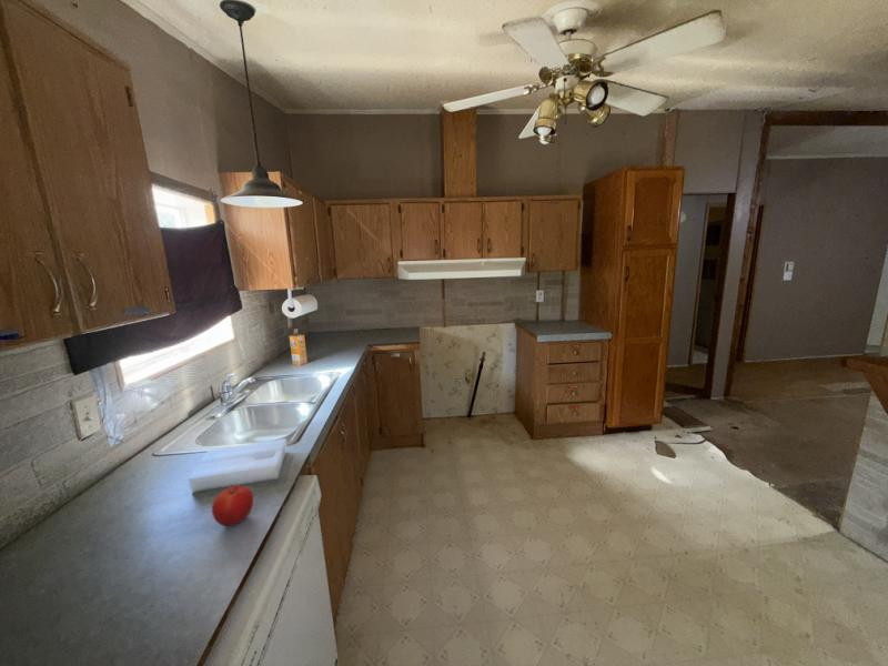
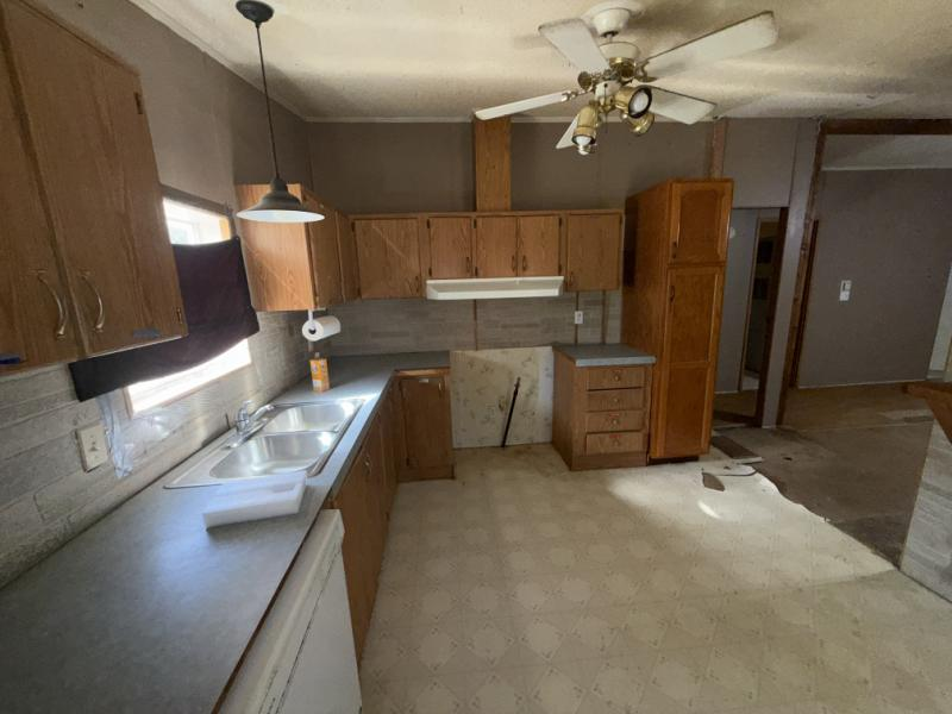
- fruit (233, 504)
